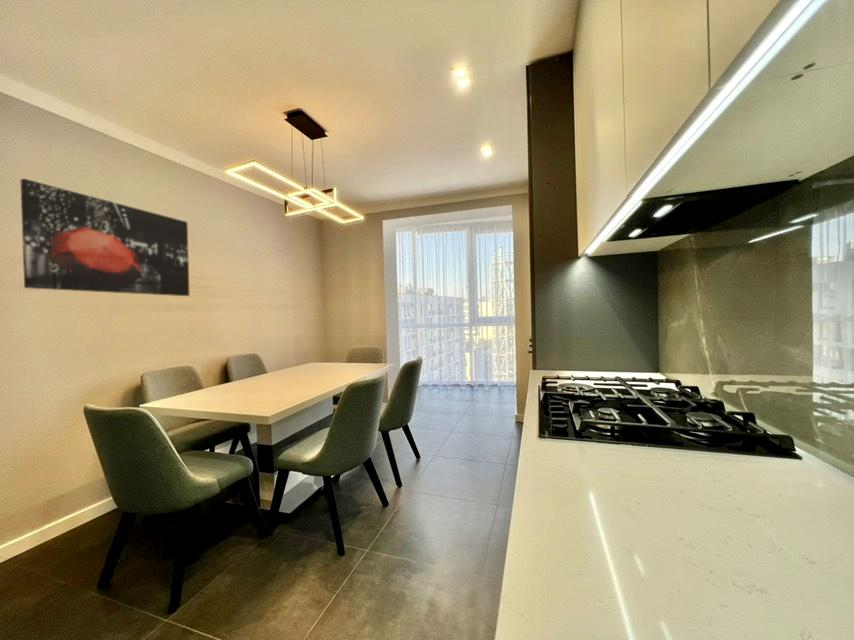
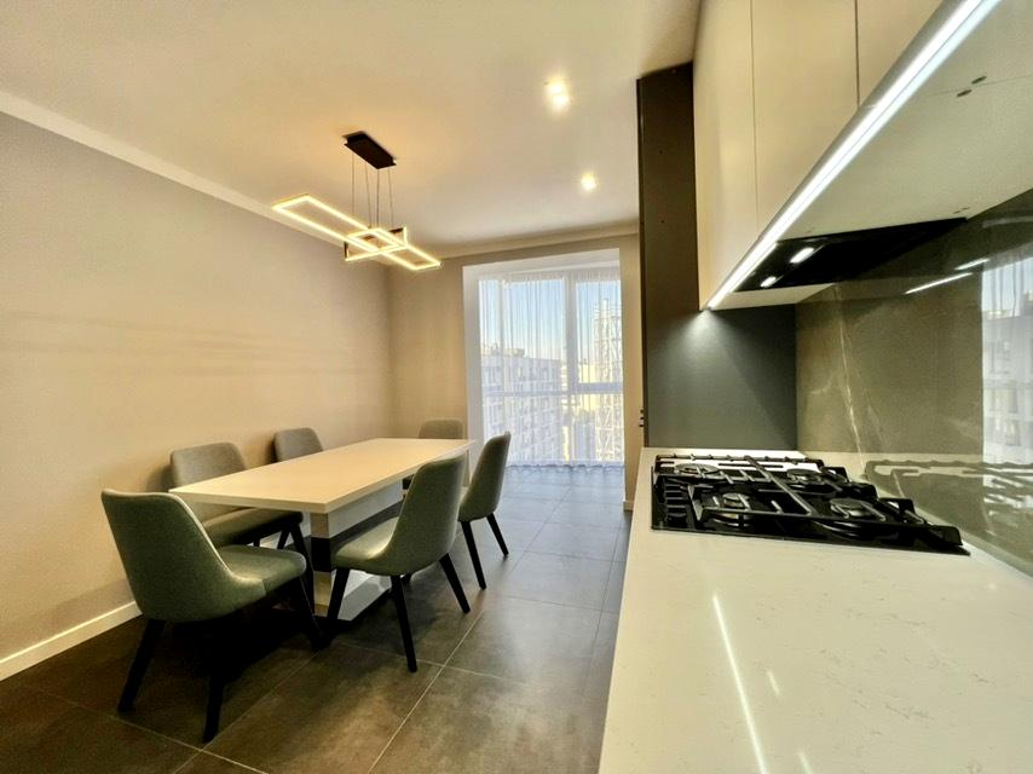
- wall art (121, 248)
